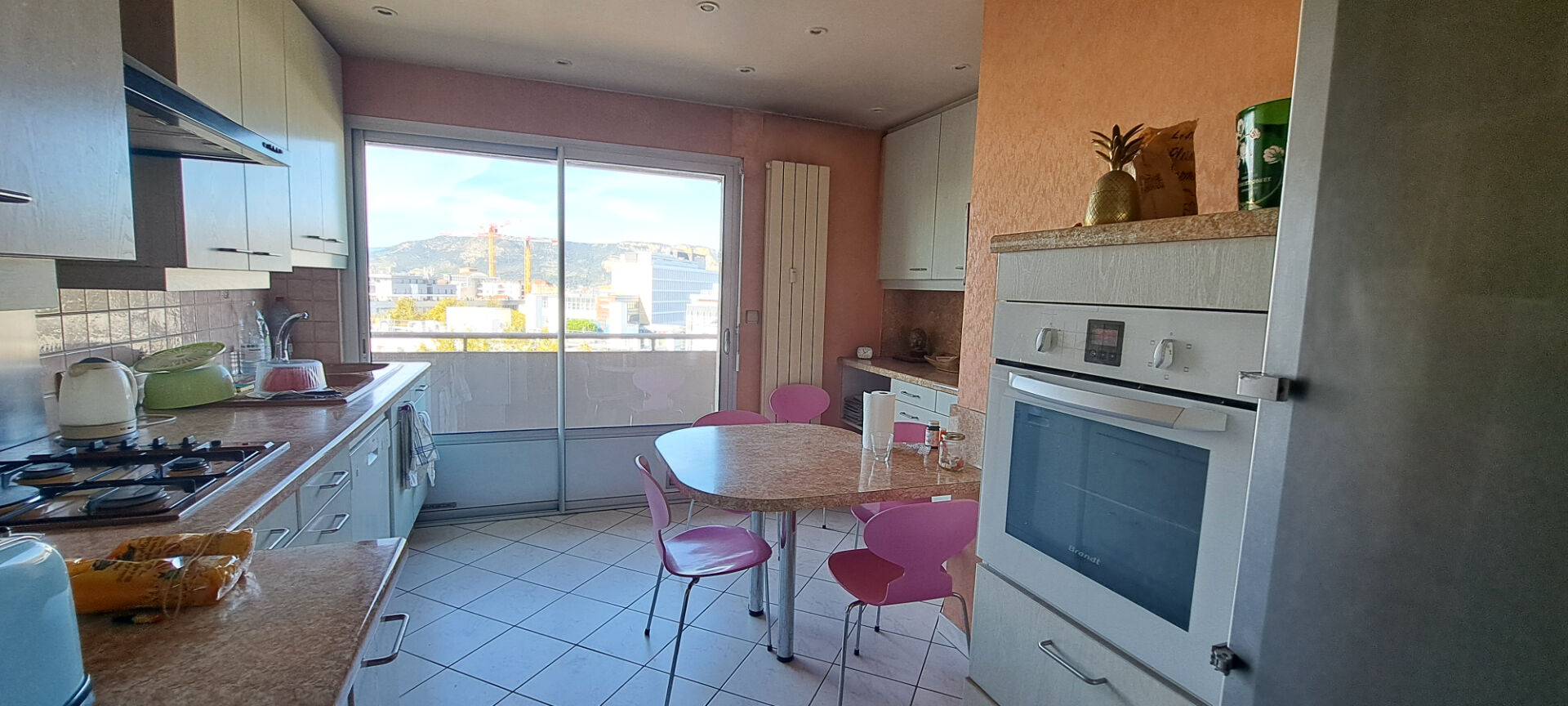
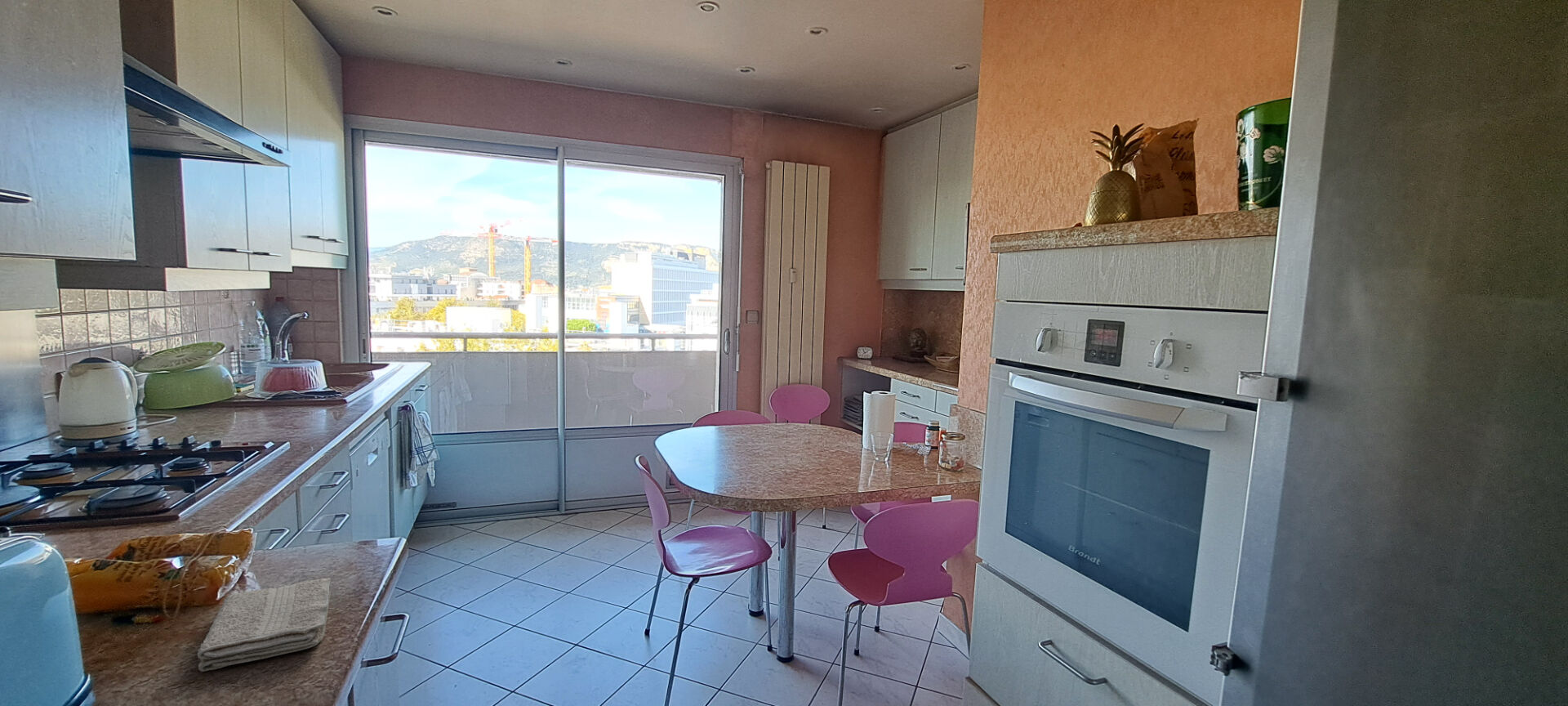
+ washcloth (272, 617)
